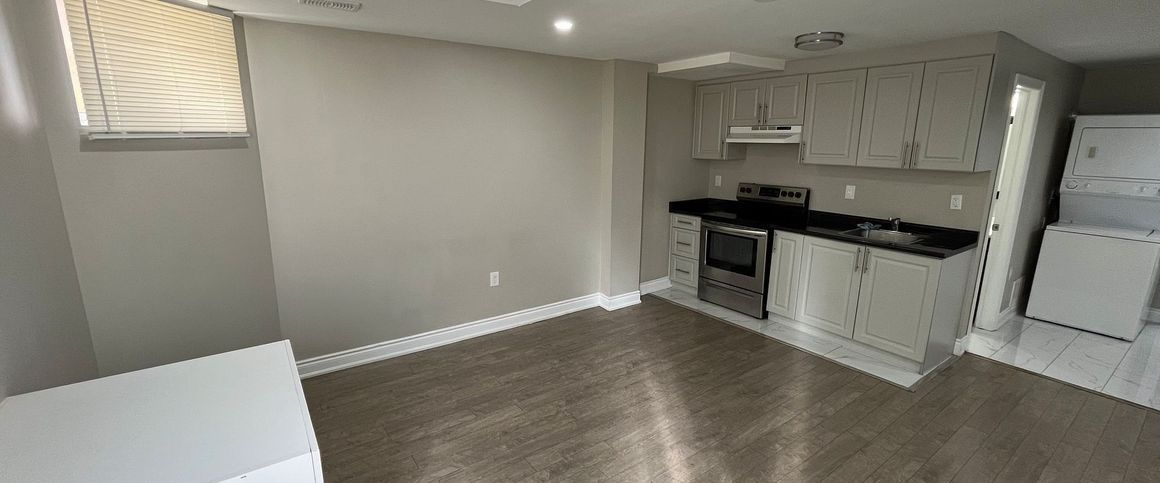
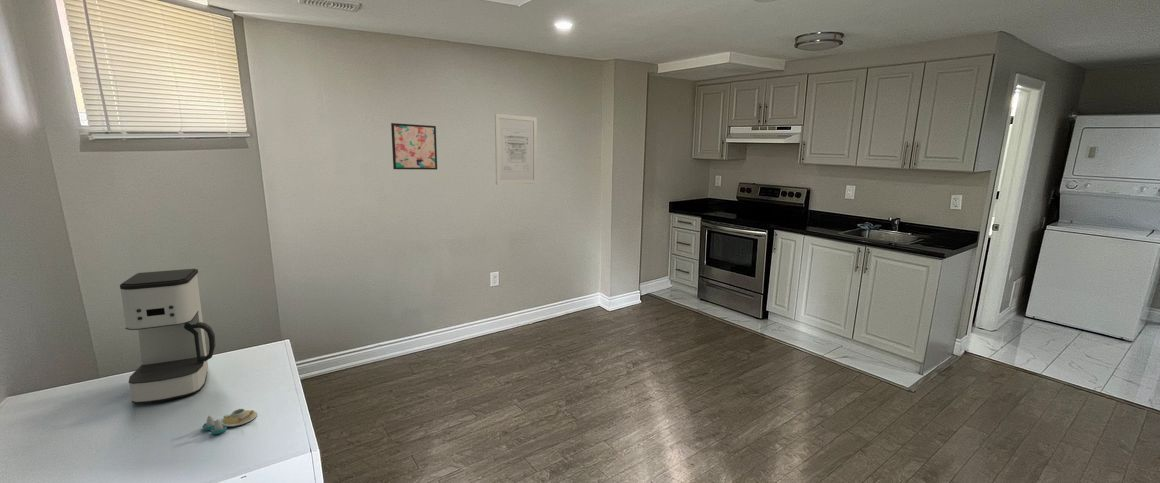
+ coffee maker (172, 331)
+ wall art (415, 147)
+ salt and pepper shaker set (231, 416)
+ wall art (516, 150)
